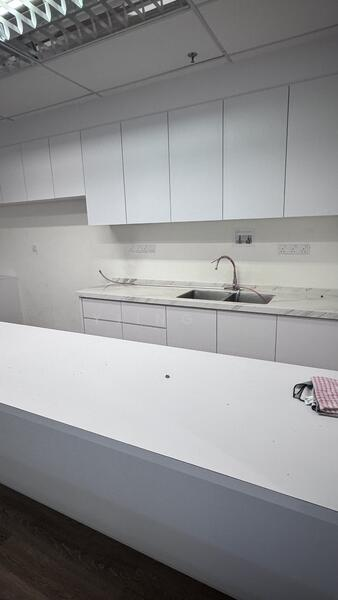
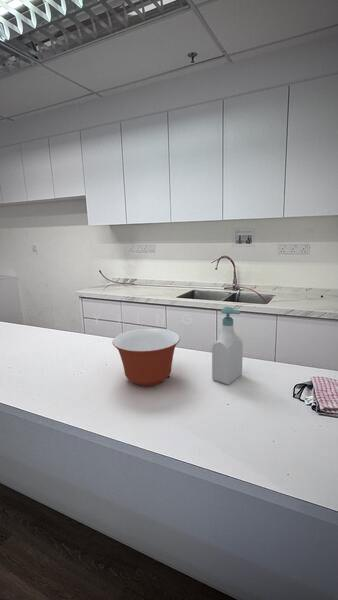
+ soap bottle (229, 343)
+ mixing bowl (147, 358)
